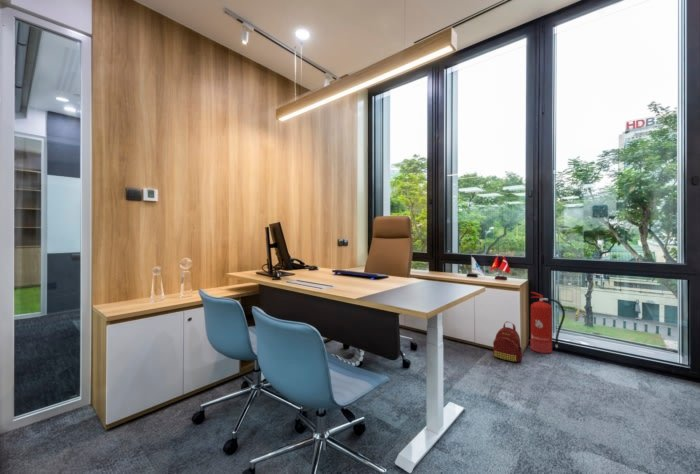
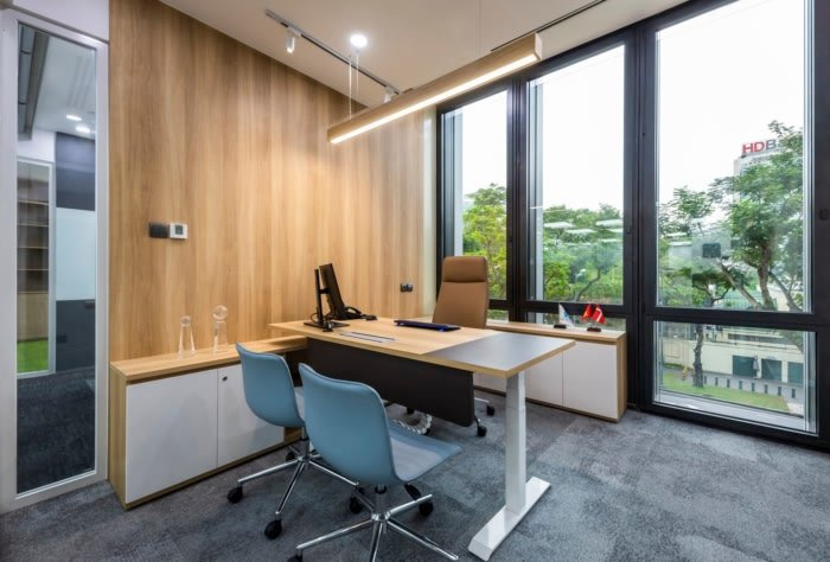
- backpack (506, 340)
- fire extinguisher (547, 322)
